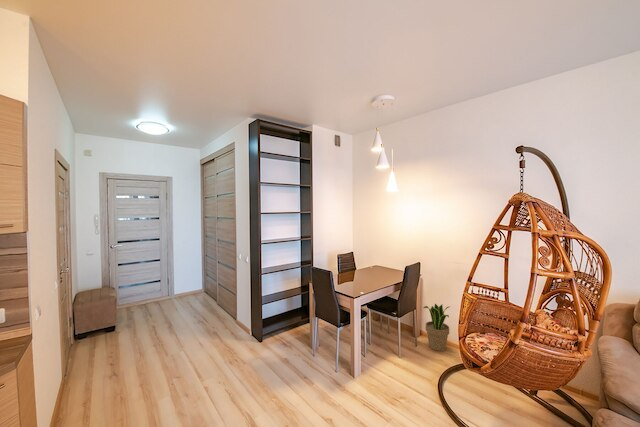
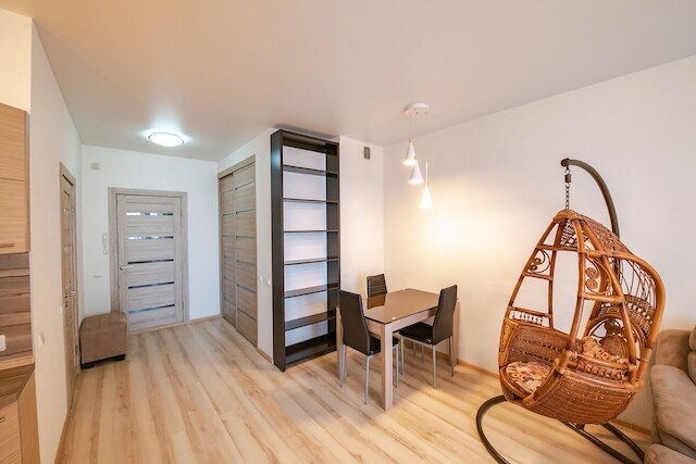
- potted plant (437, 325)
